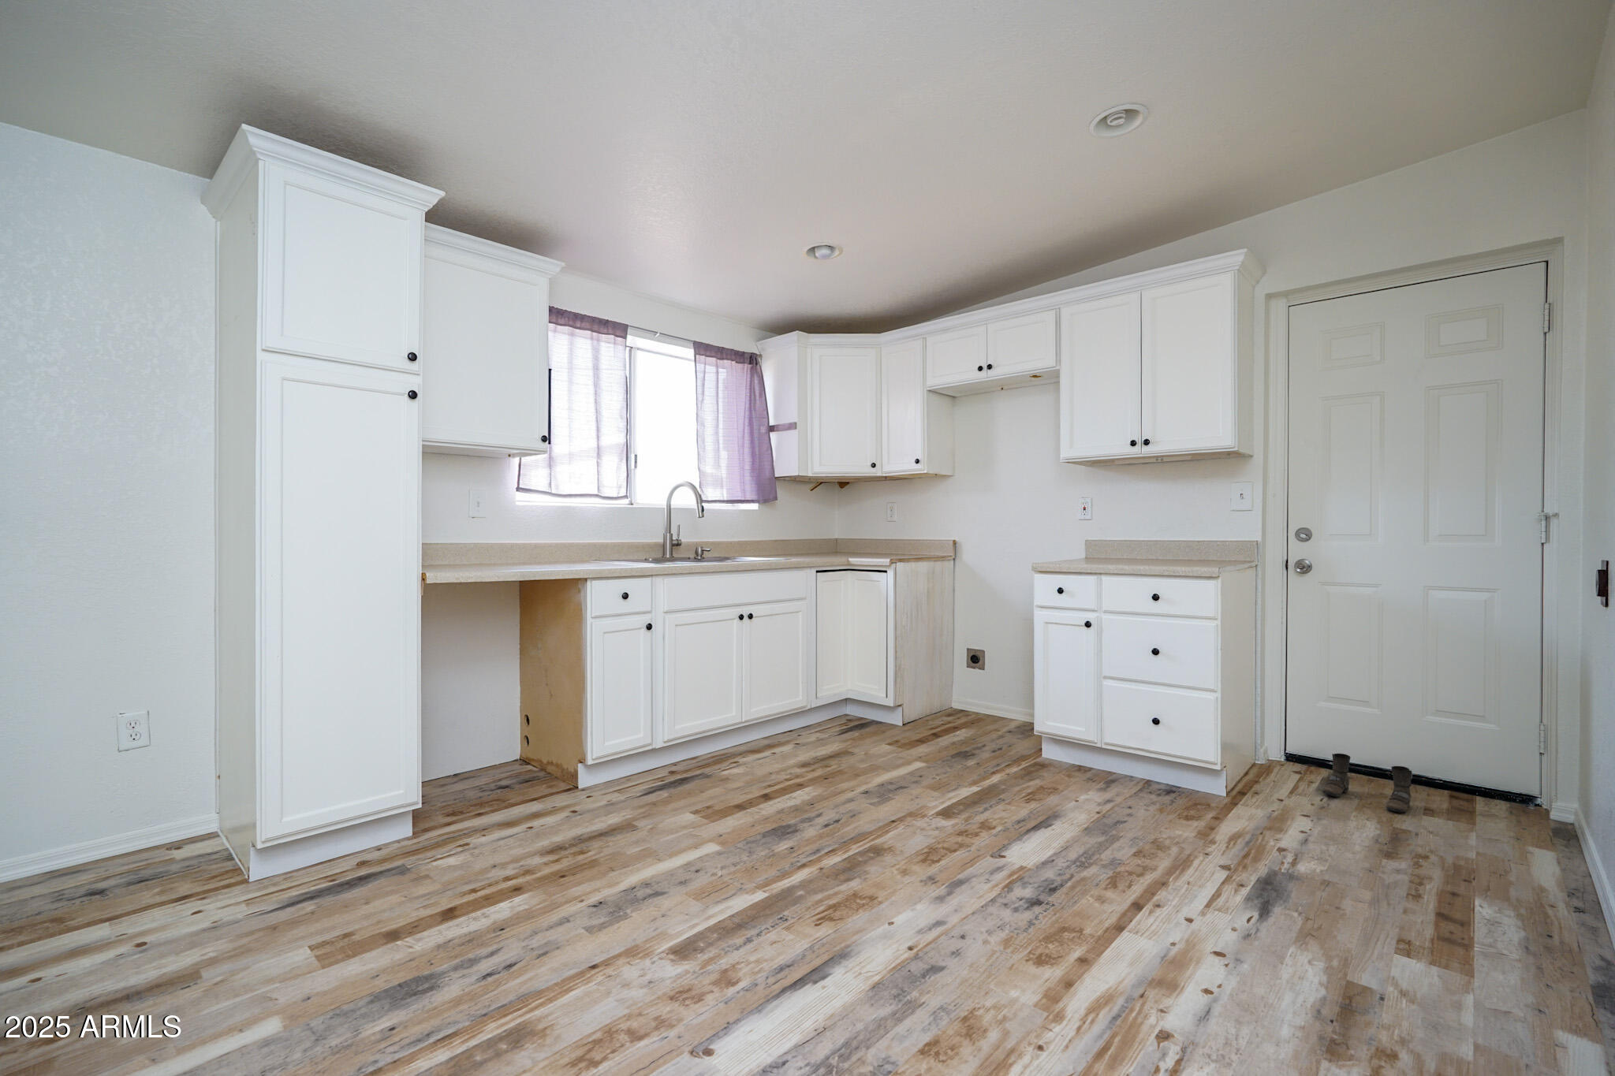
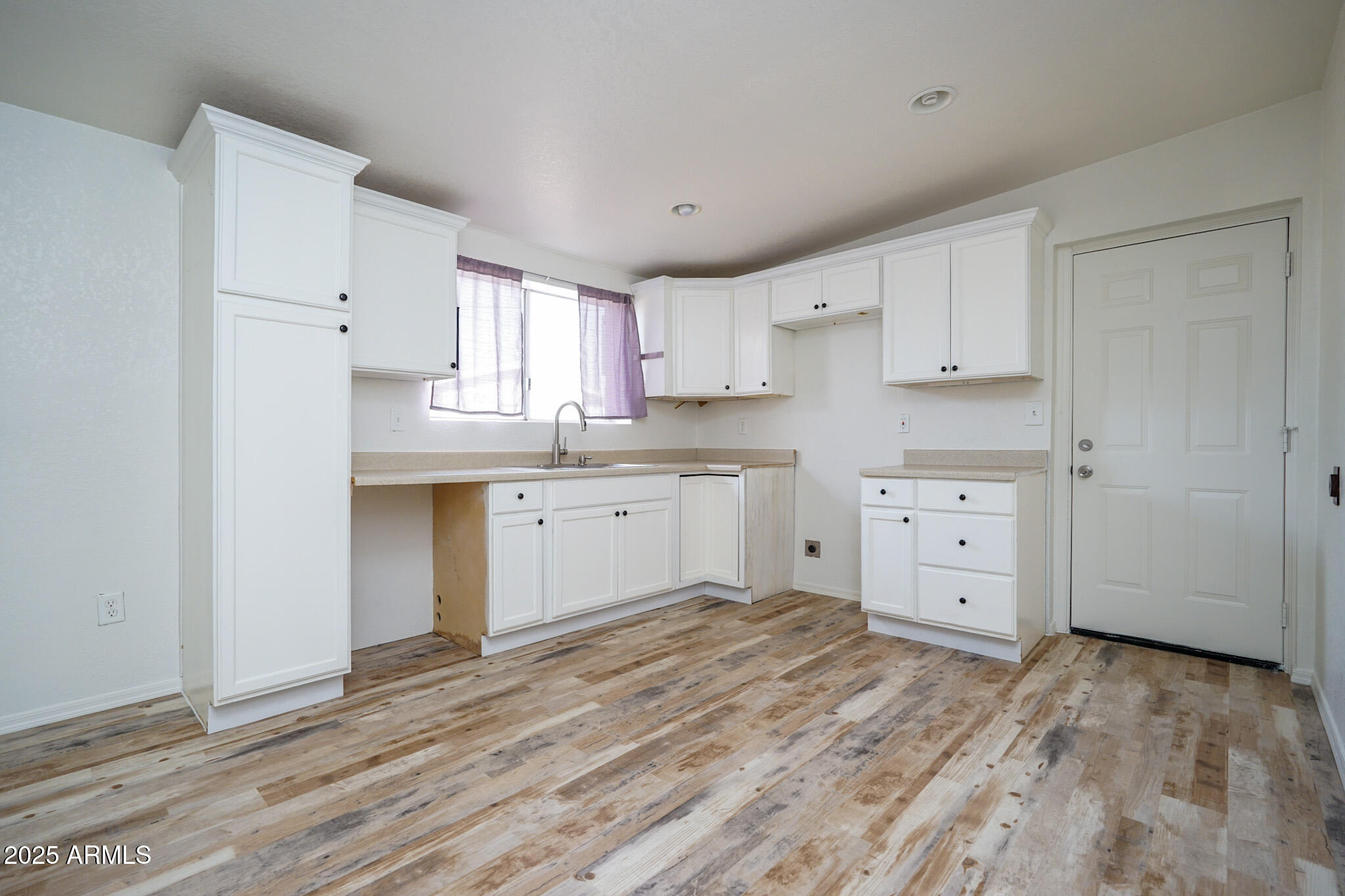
- boots (1348, 782)
